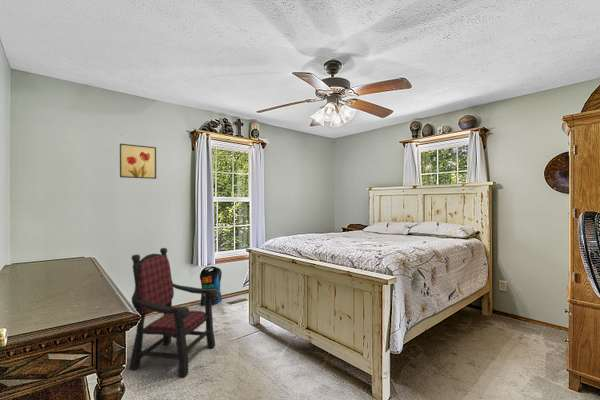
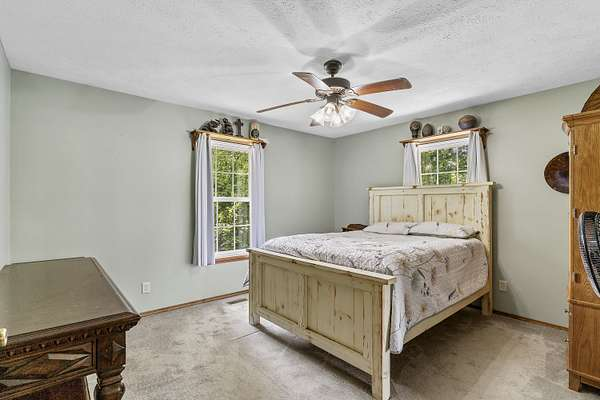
- armchair (175, 307)
- pouch (212, 285)
- wall art (138, 161)
